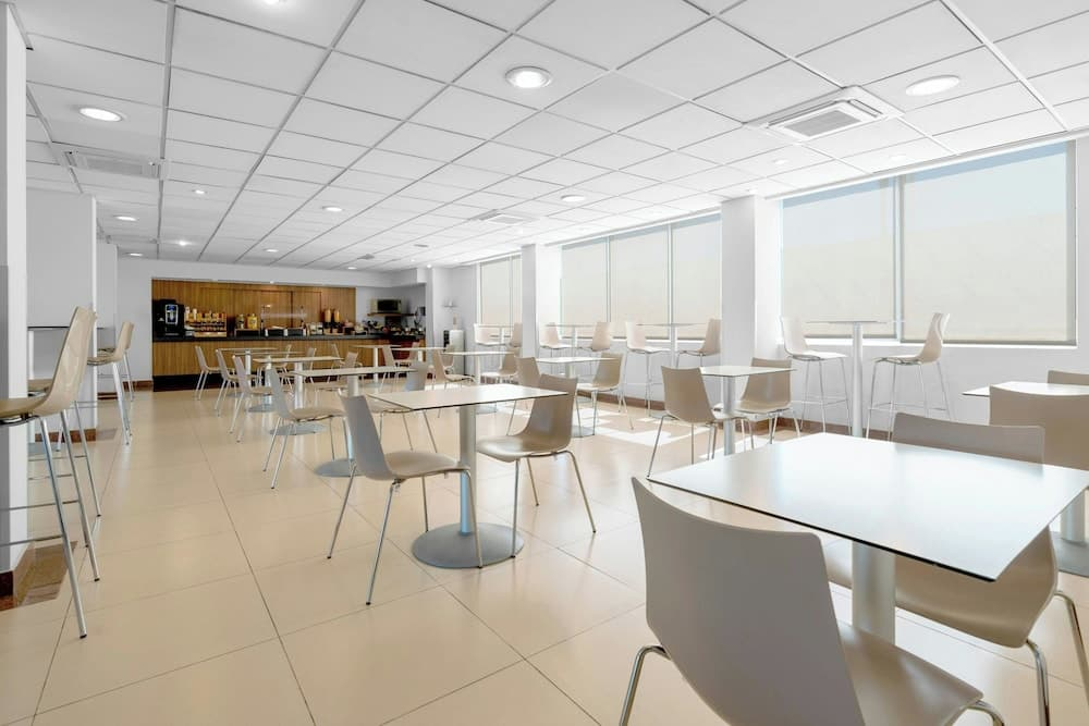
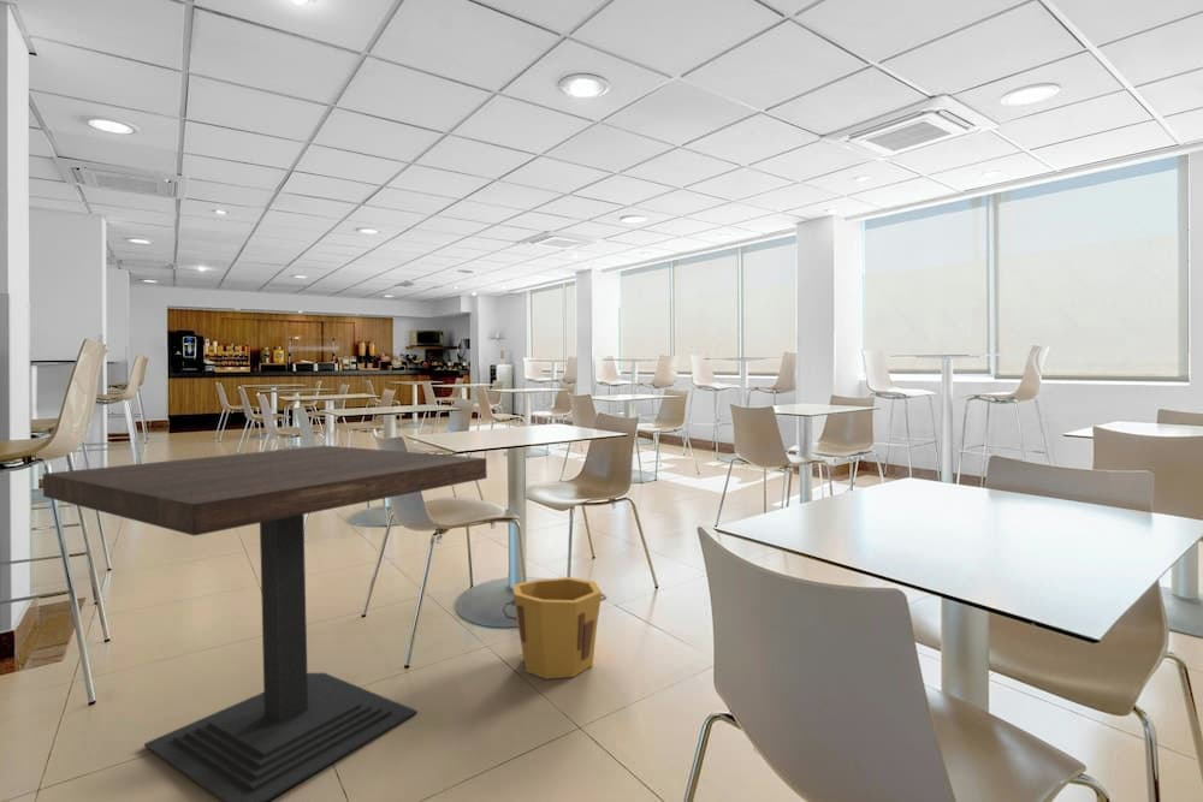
+ bucket (558, 623)
+ dining table (283, 598)
